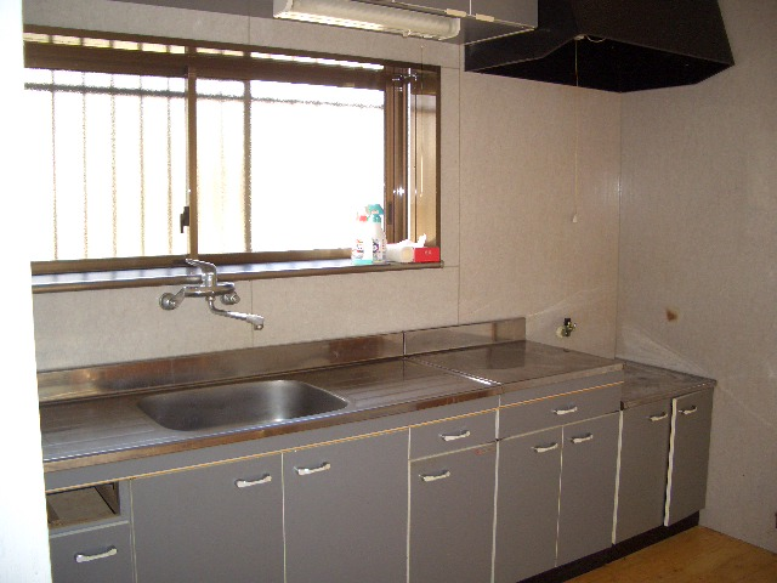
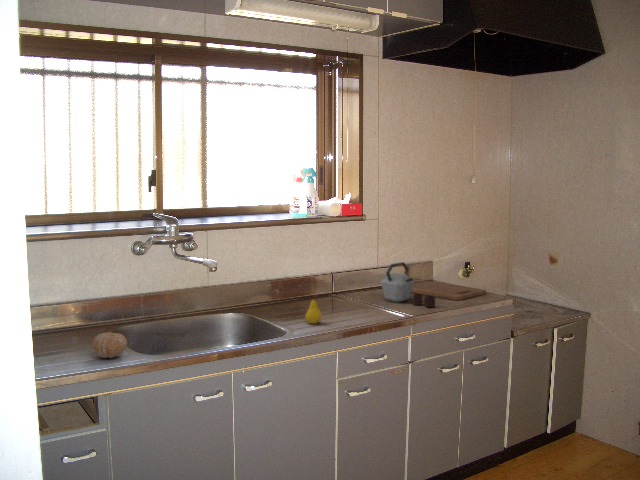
+ fruit (110, 345)
+ kettle (409, 284)
+ fruit (313, 308)
+ cutting board (441, 289)
